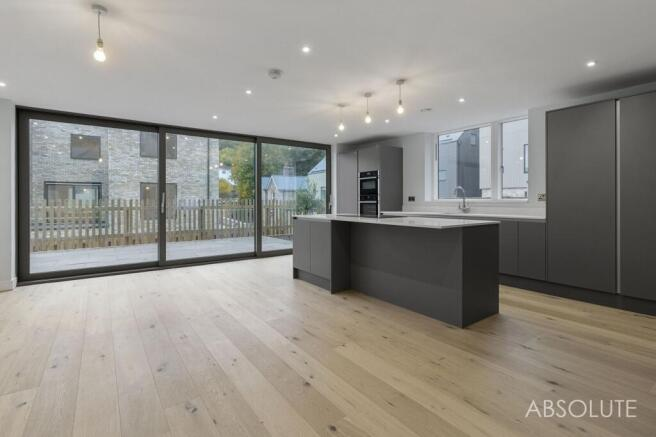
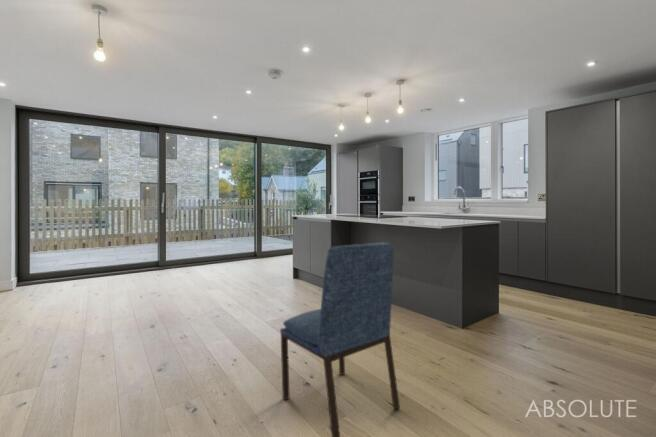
+ dining chair (338, 322)
